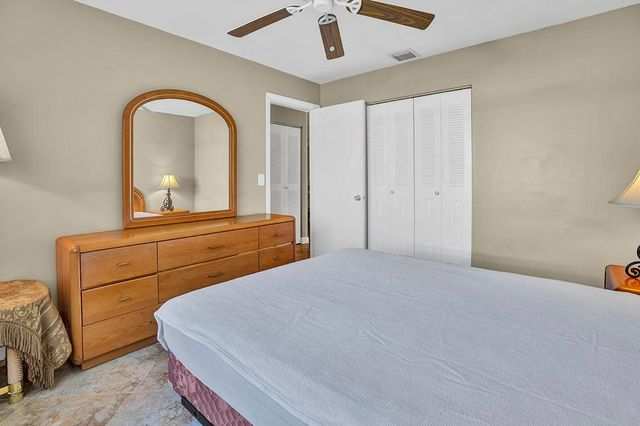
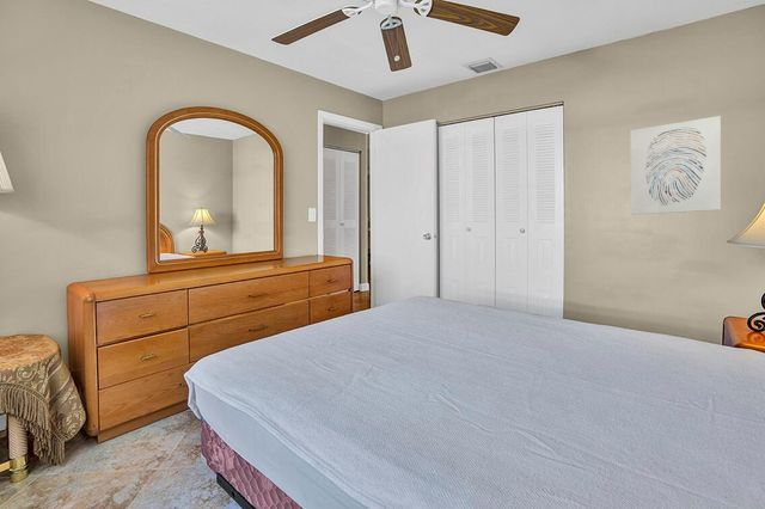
+ wall art (673, 167)
